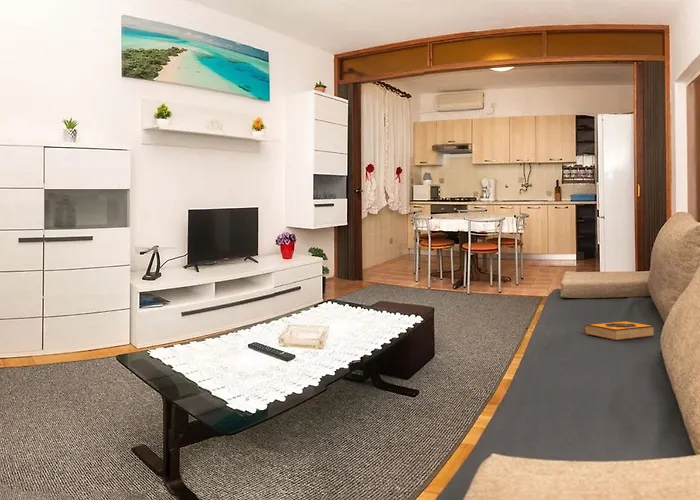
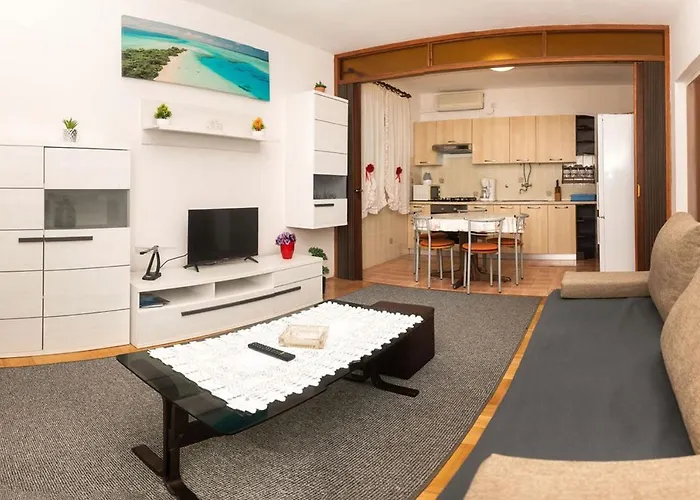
- hardback book (618, 329)
